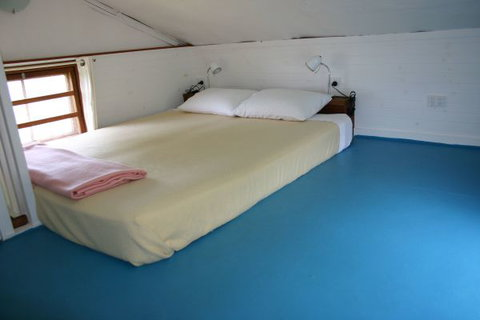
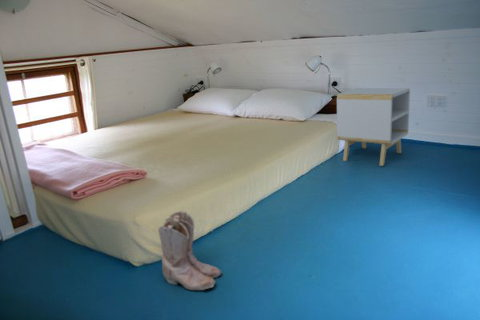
+ boots (189, 247)
+ side table (373, 124)
